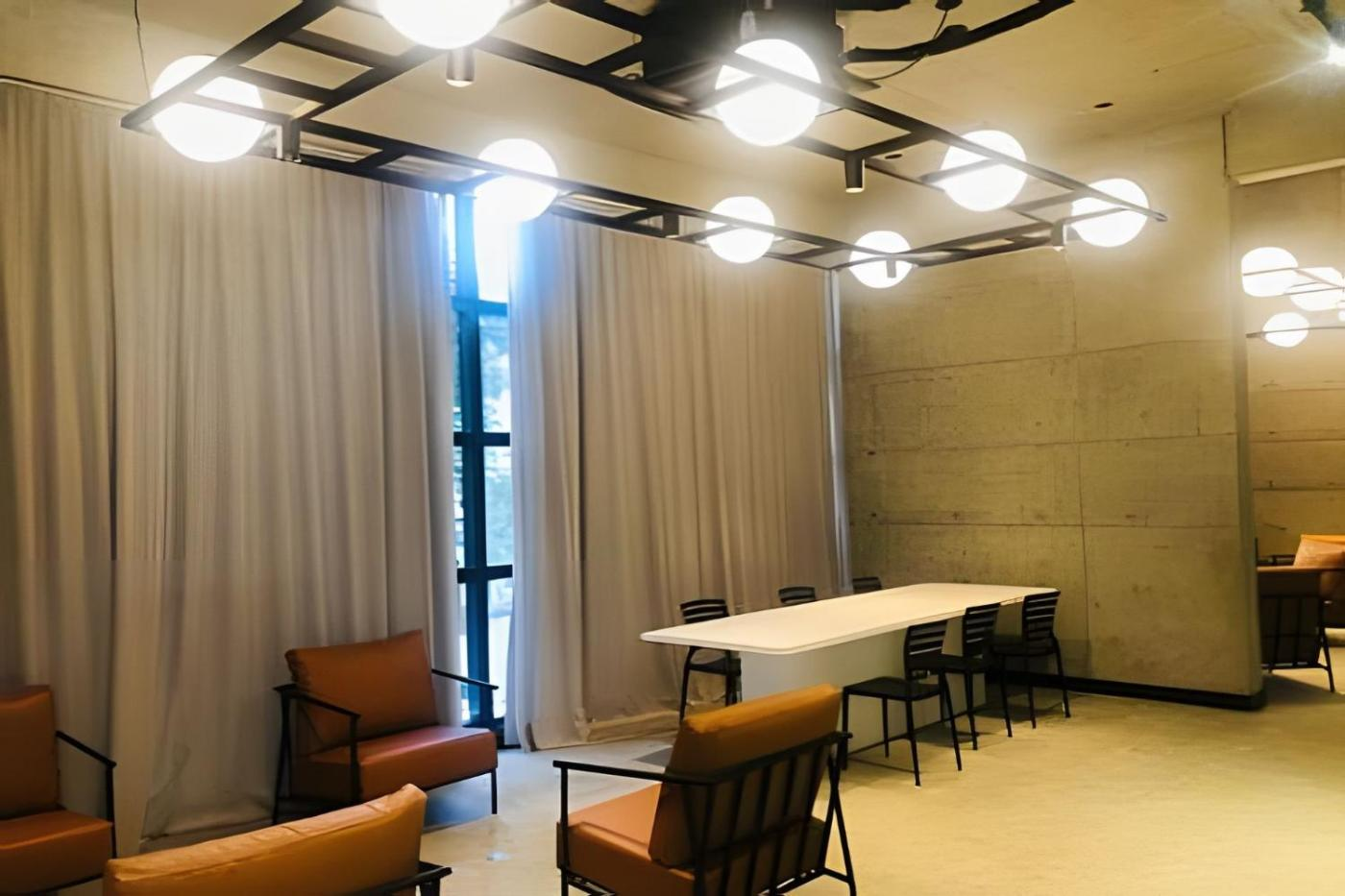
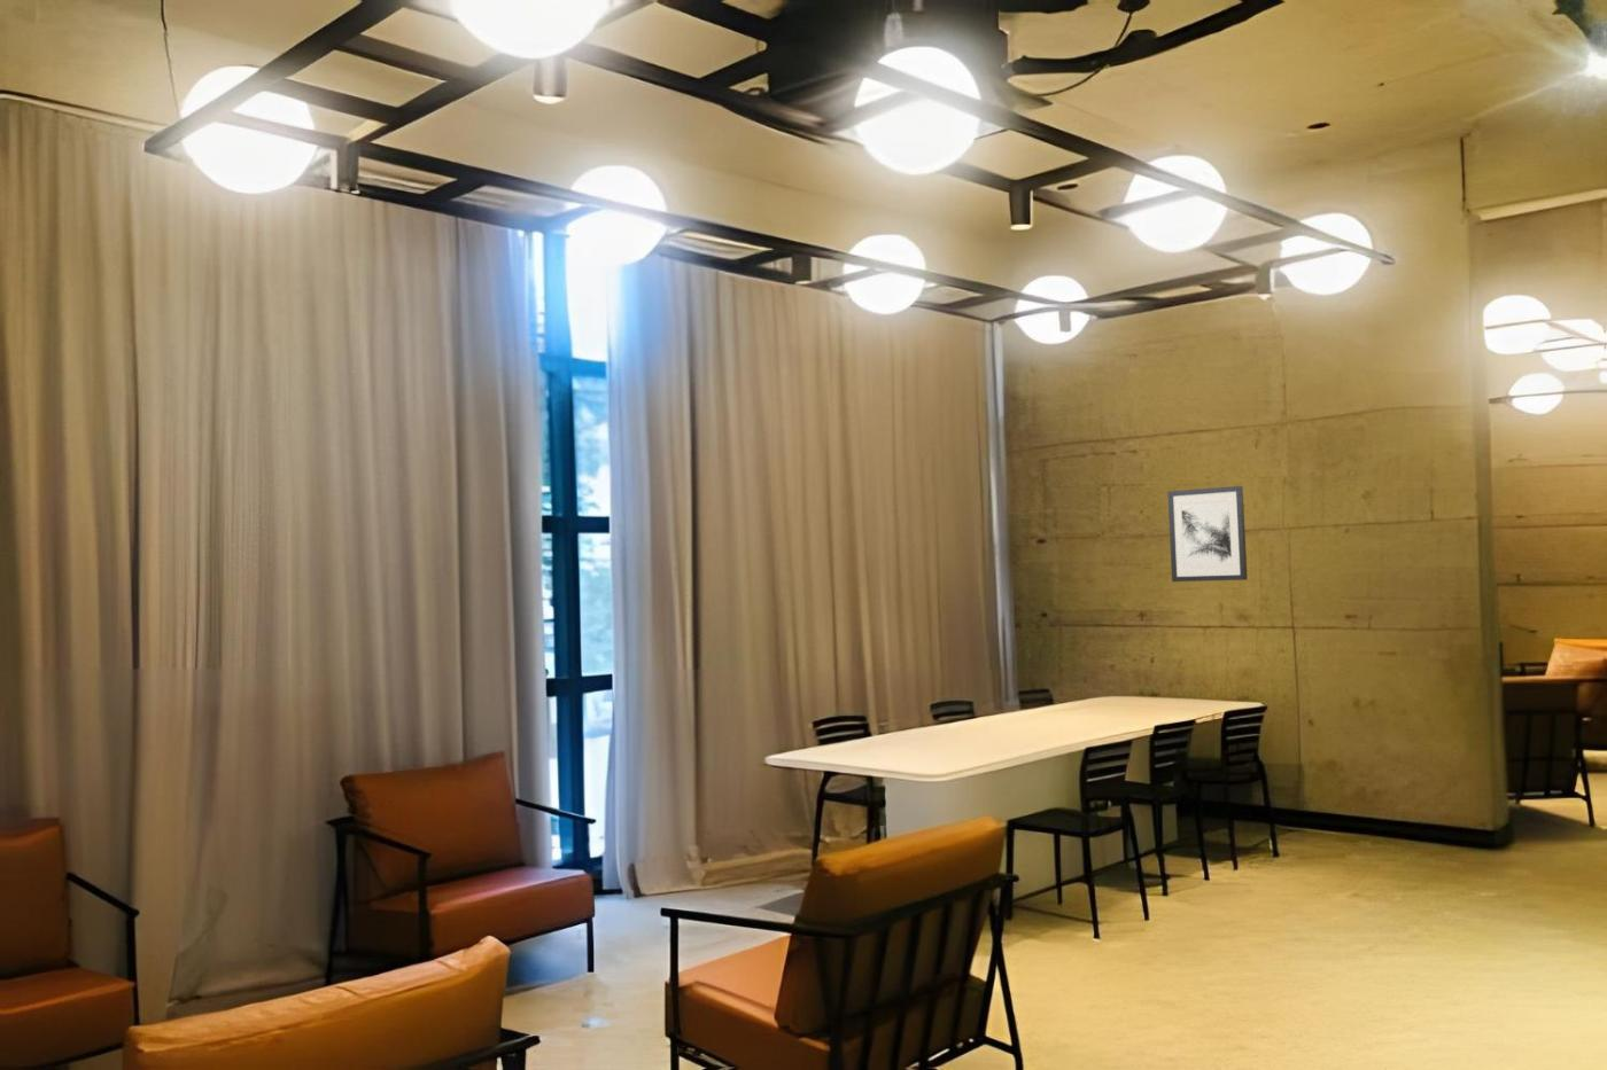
+ wall art (1207, 535)
